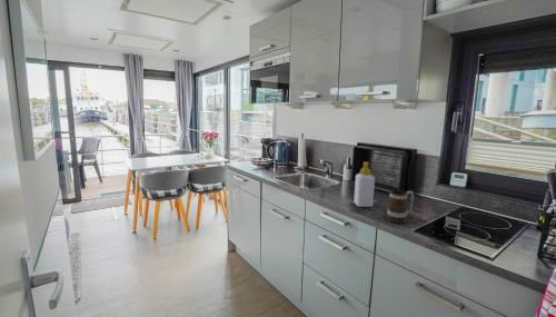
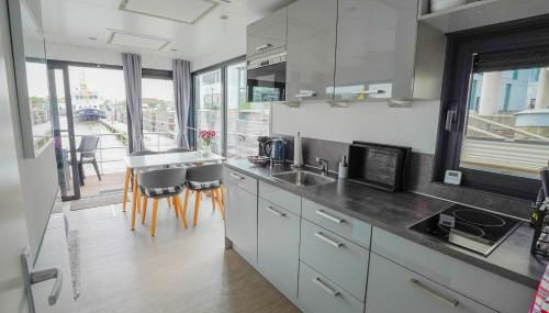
- mug (400, 206)
- soap bottle (364, 184)
